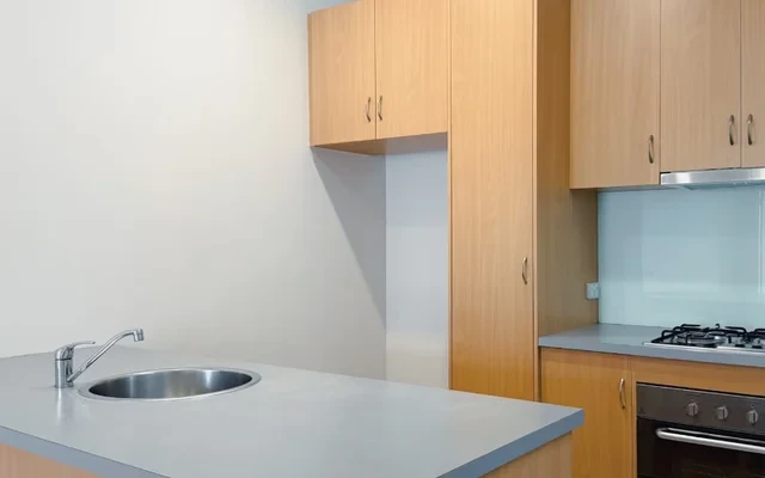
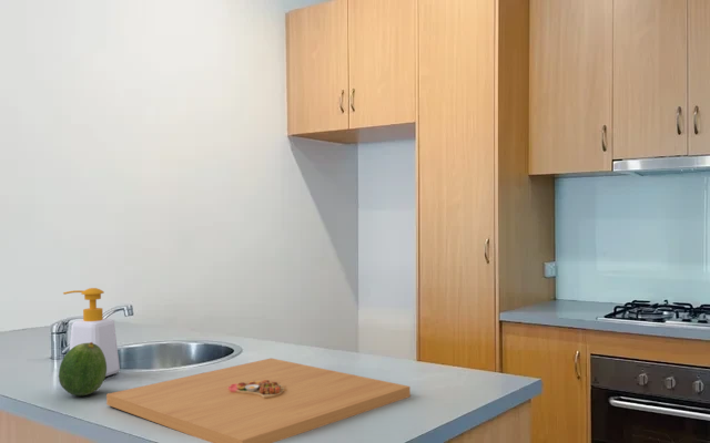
+ fruit (83, 368)
+ platter (260, 391)
+ soap bottle (85, 331)
